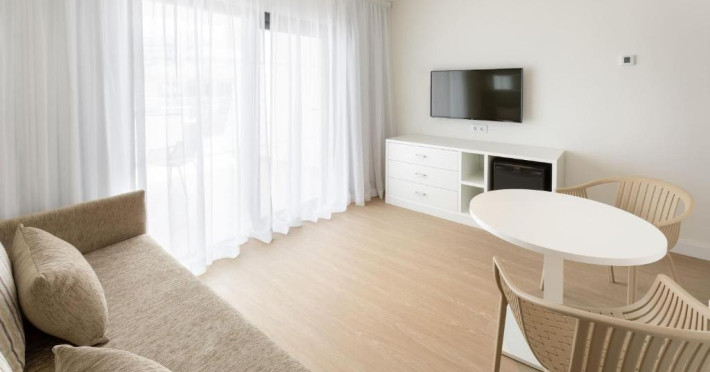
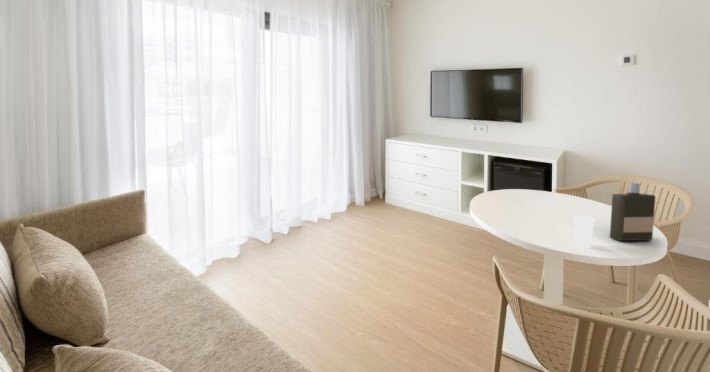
+ bottle (632, 211)
+ cup (583, 231)
